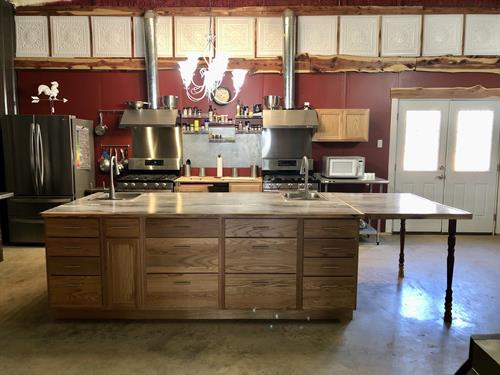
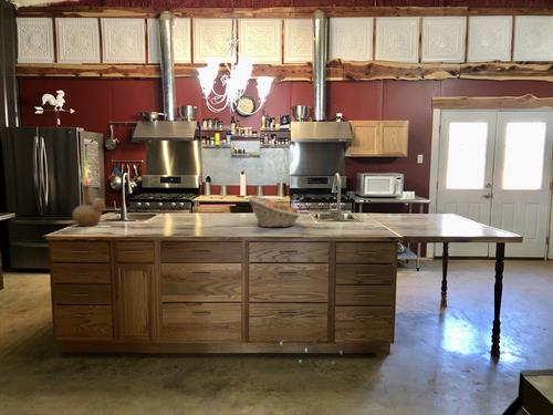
+ fruit basket (273, 210)
+ vase (88, 205)
